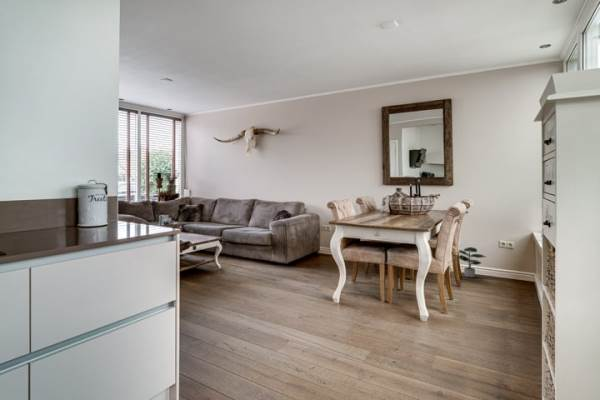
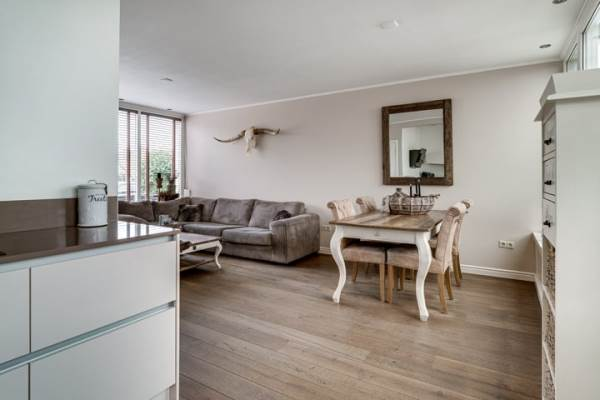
- potted plant (471, 261)
